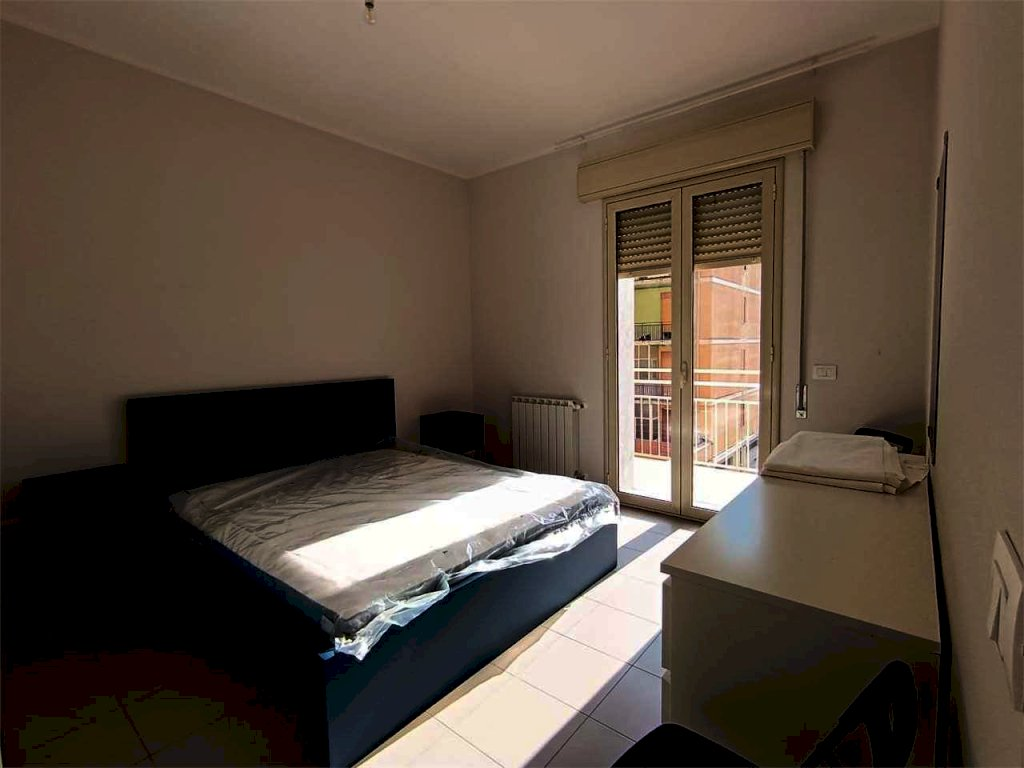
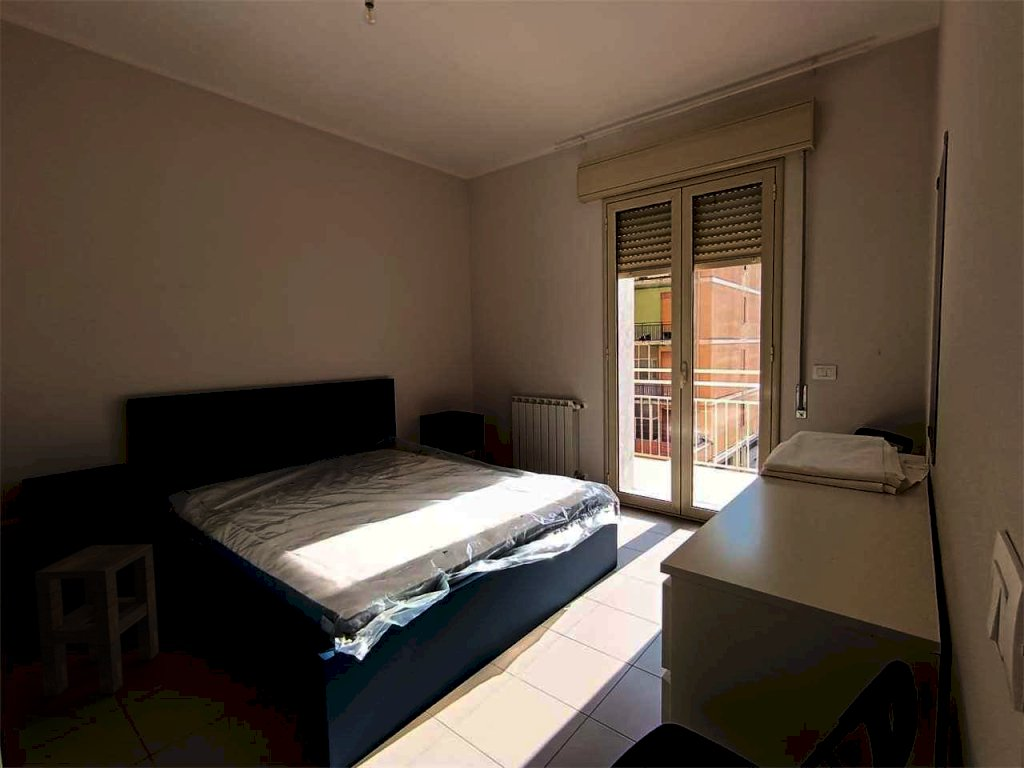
+ side table (101, 615)
